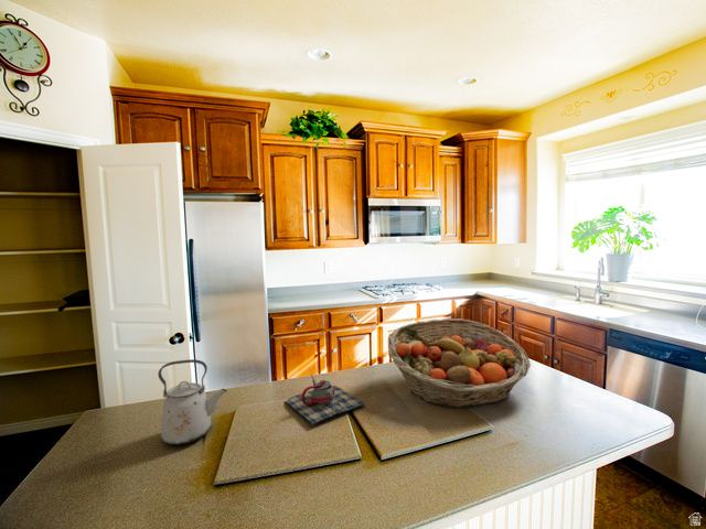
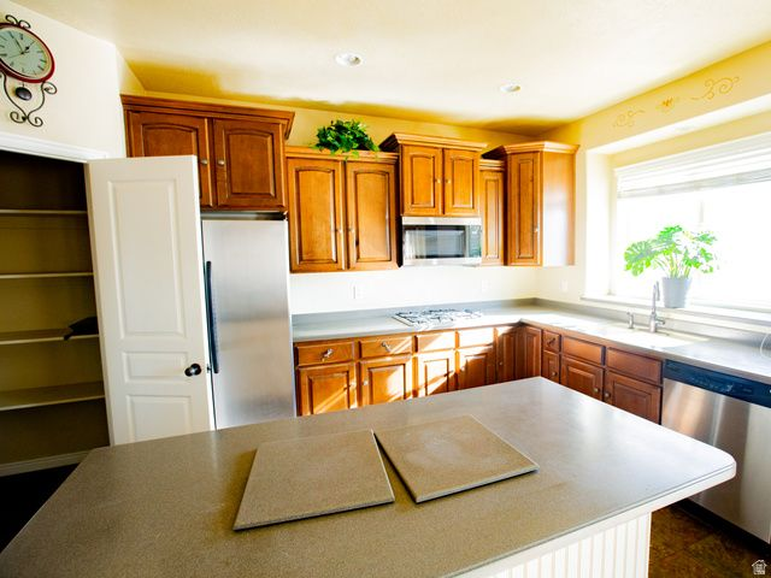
- fruit basket (456, 358)
- kettle (194, 397)
- teapot (323, 392)
